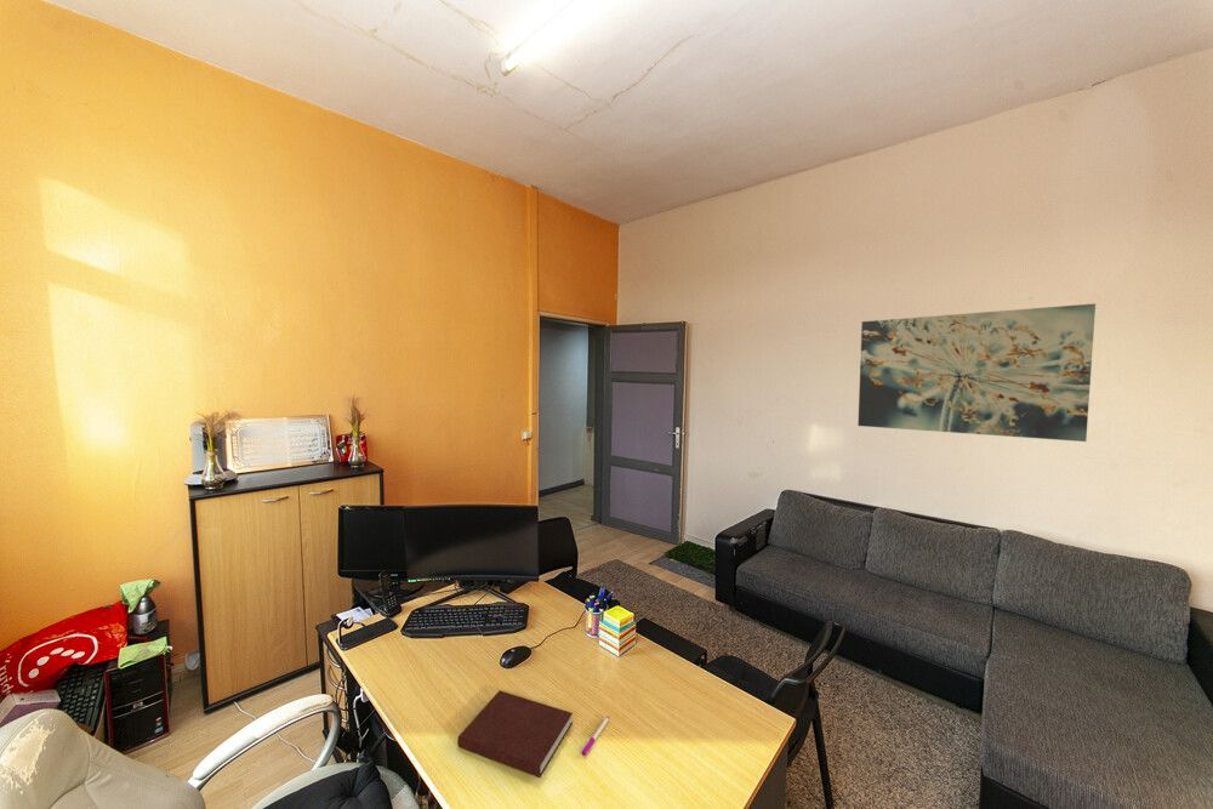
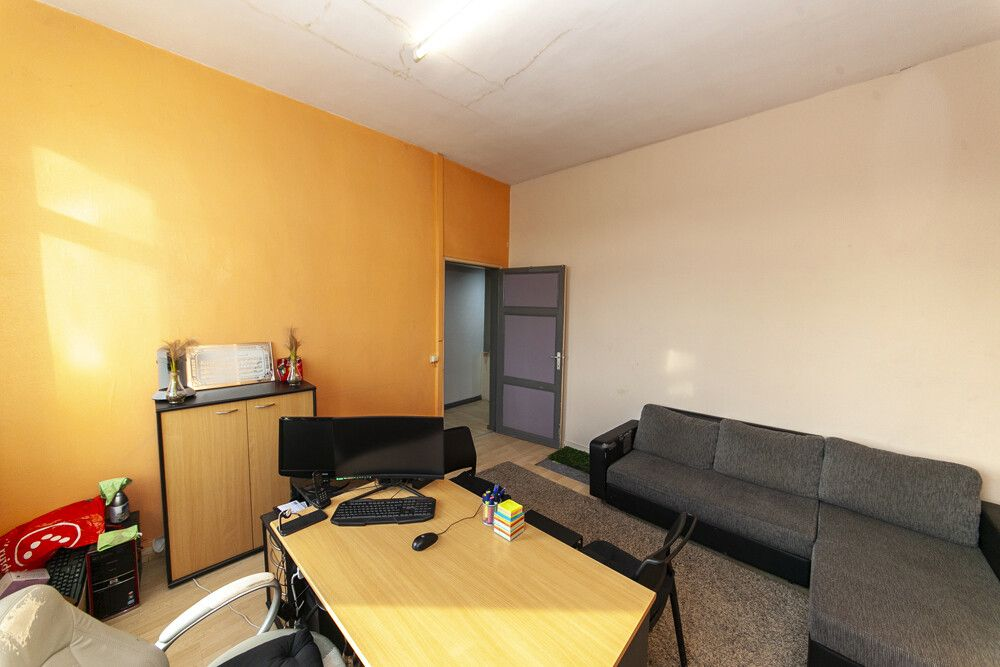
- notebook (517, 729)
- pen (596, 734)
- wall art (959, 374)
